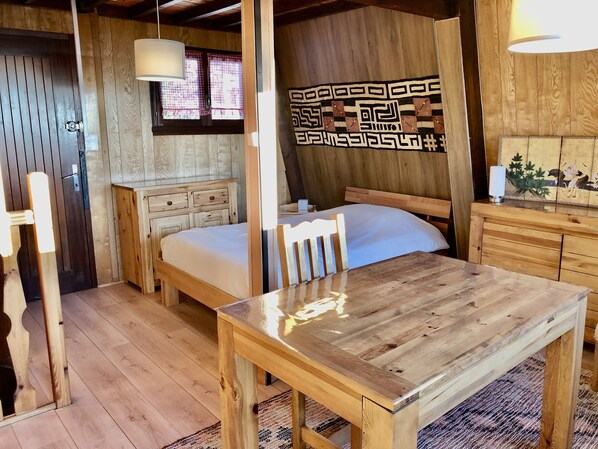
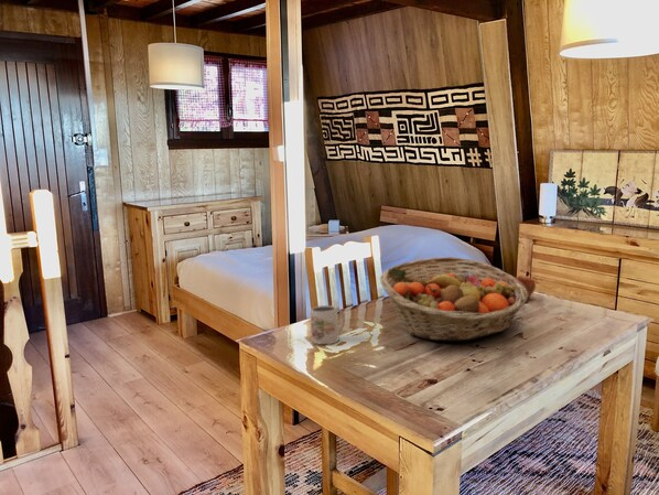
+ fruit basket (453, 295)
+ apple (523, 284)
+ mug (328, 323)
